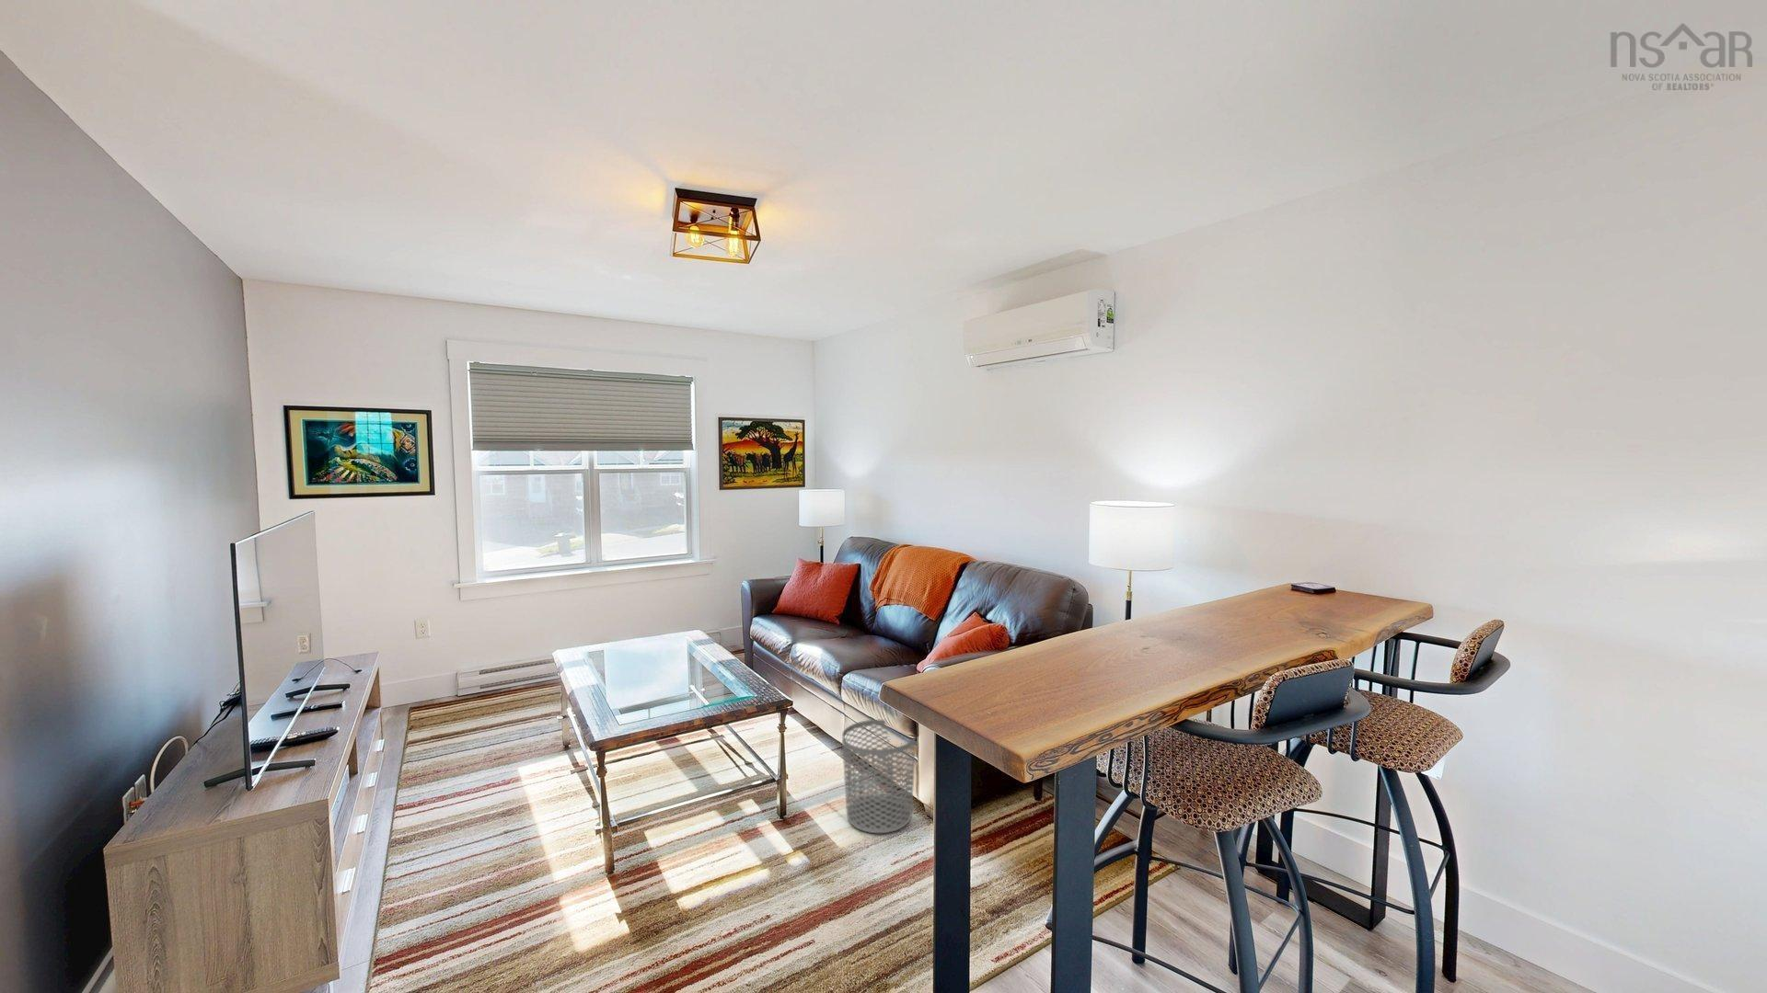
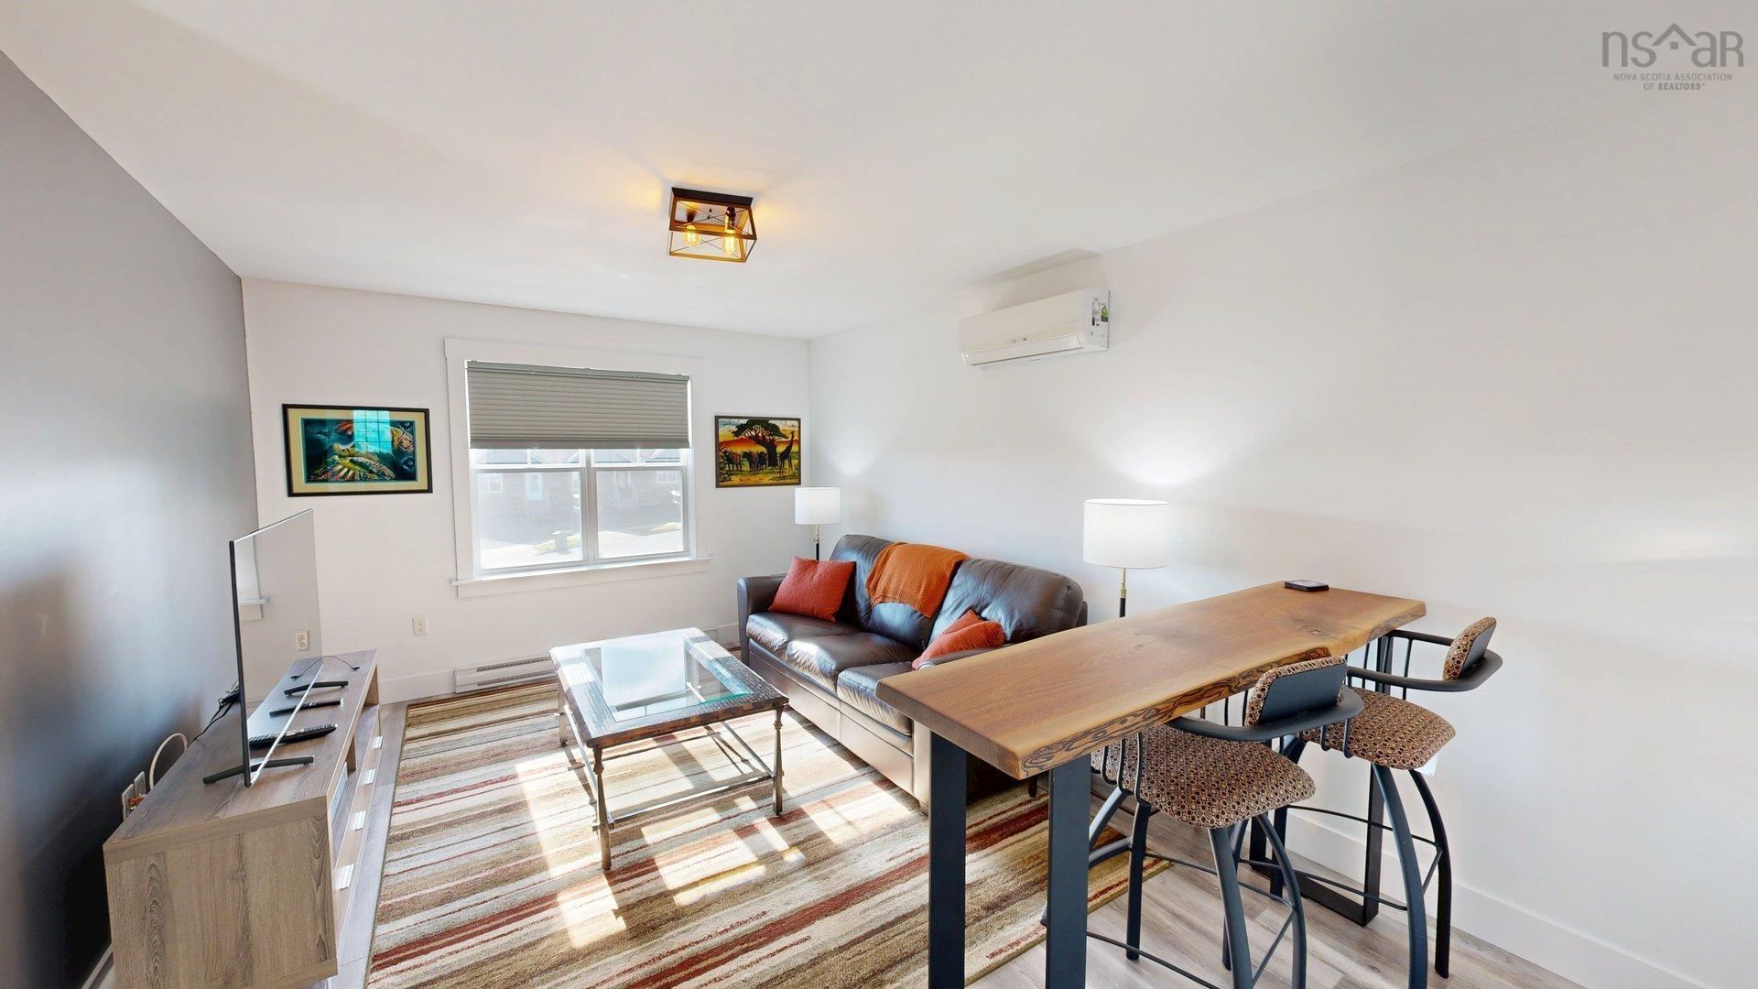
- waste bin (877, 775)
